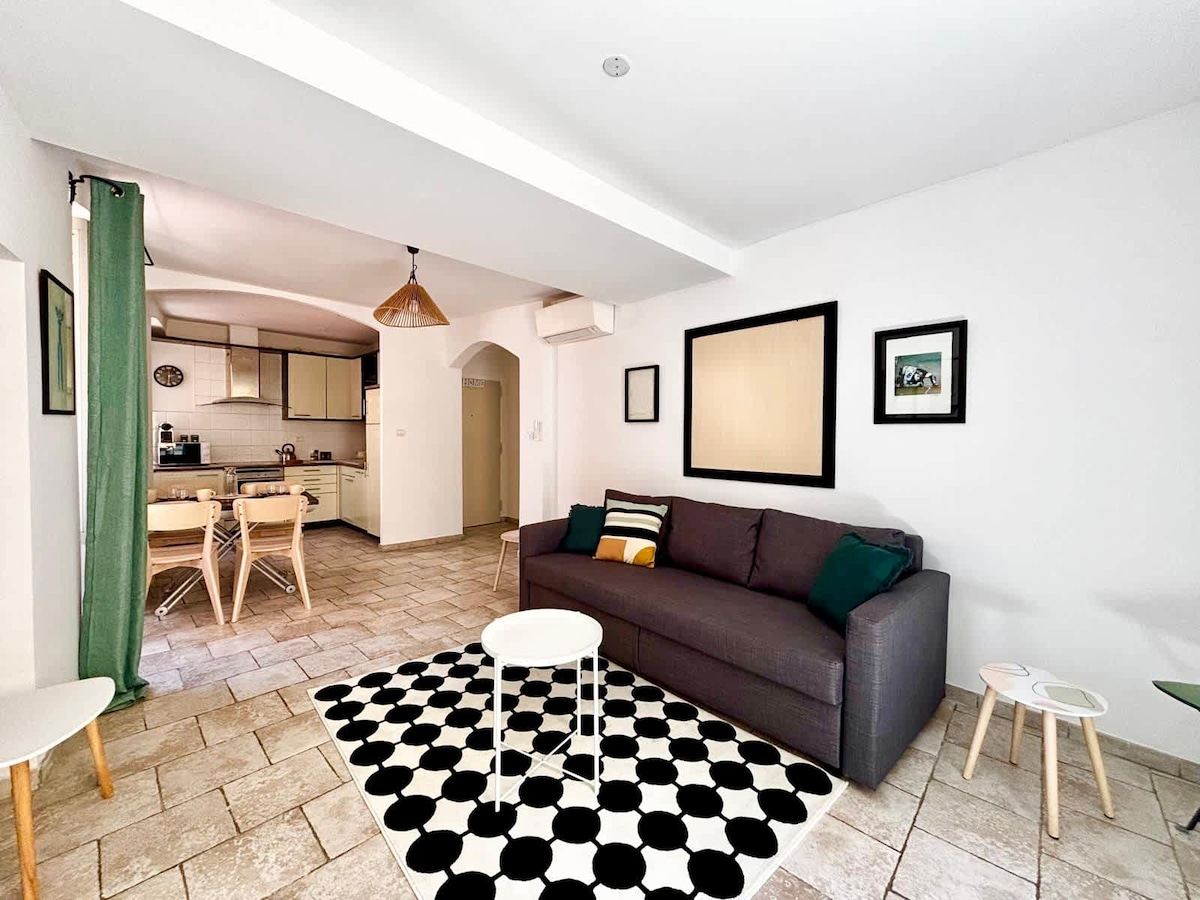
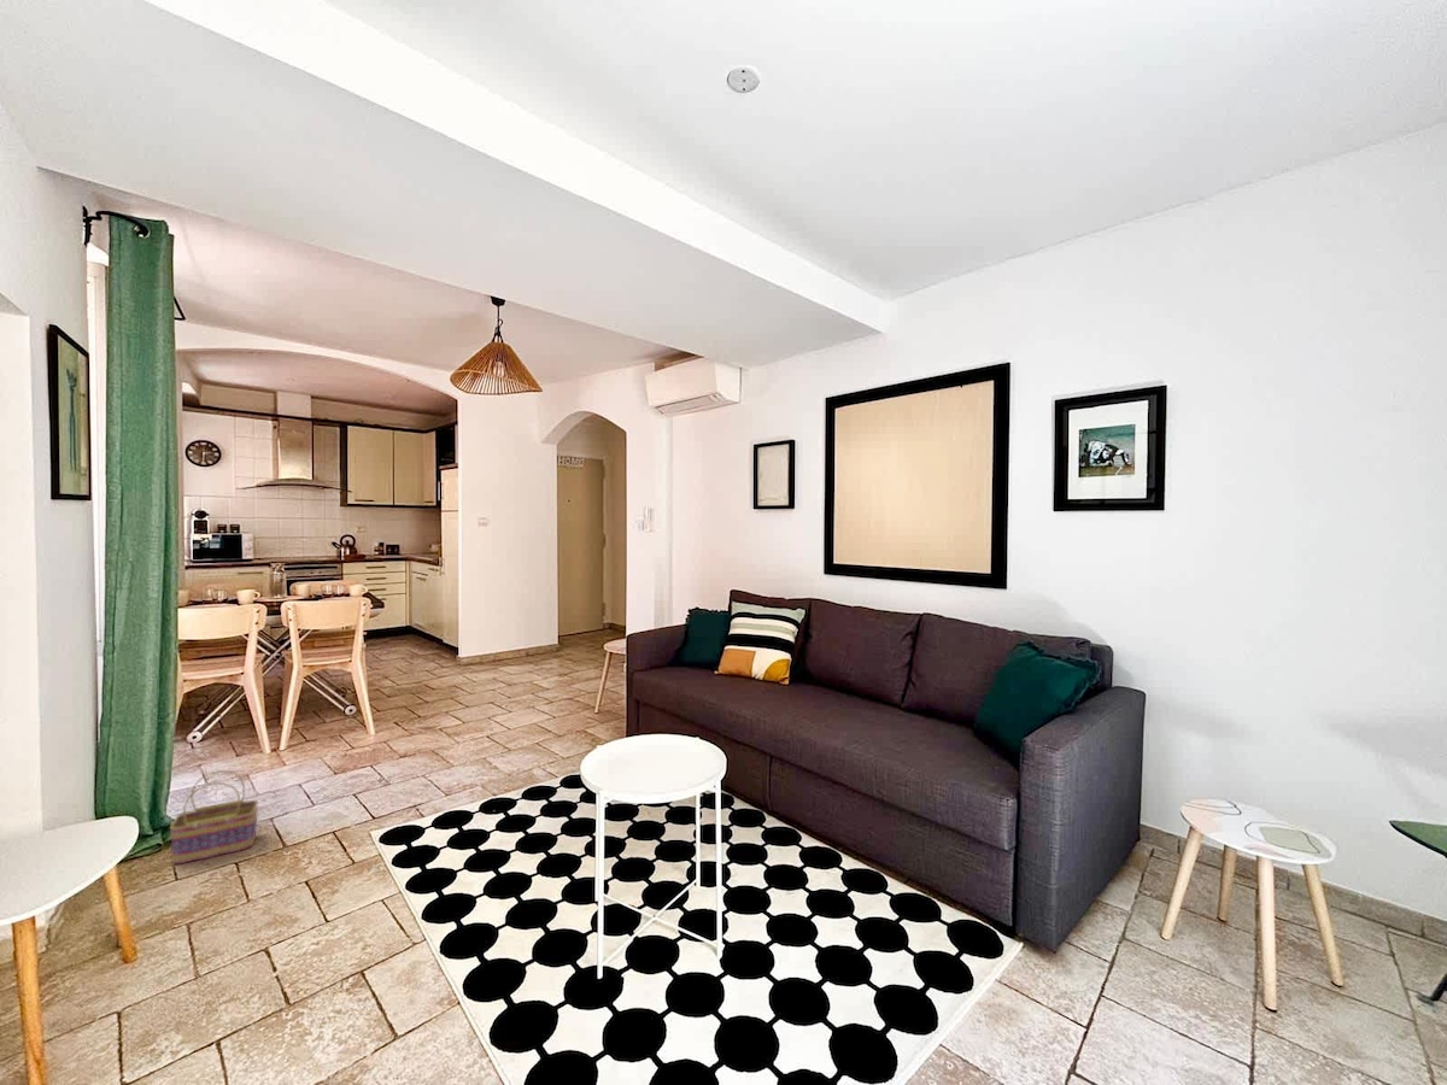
+ basket (216, 813)
